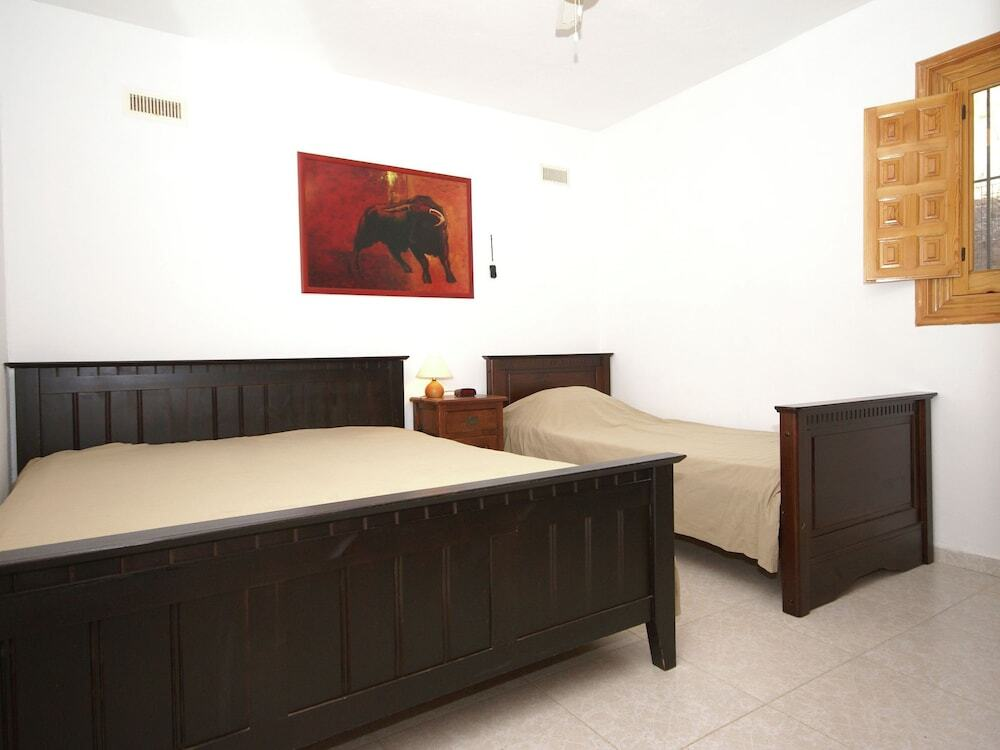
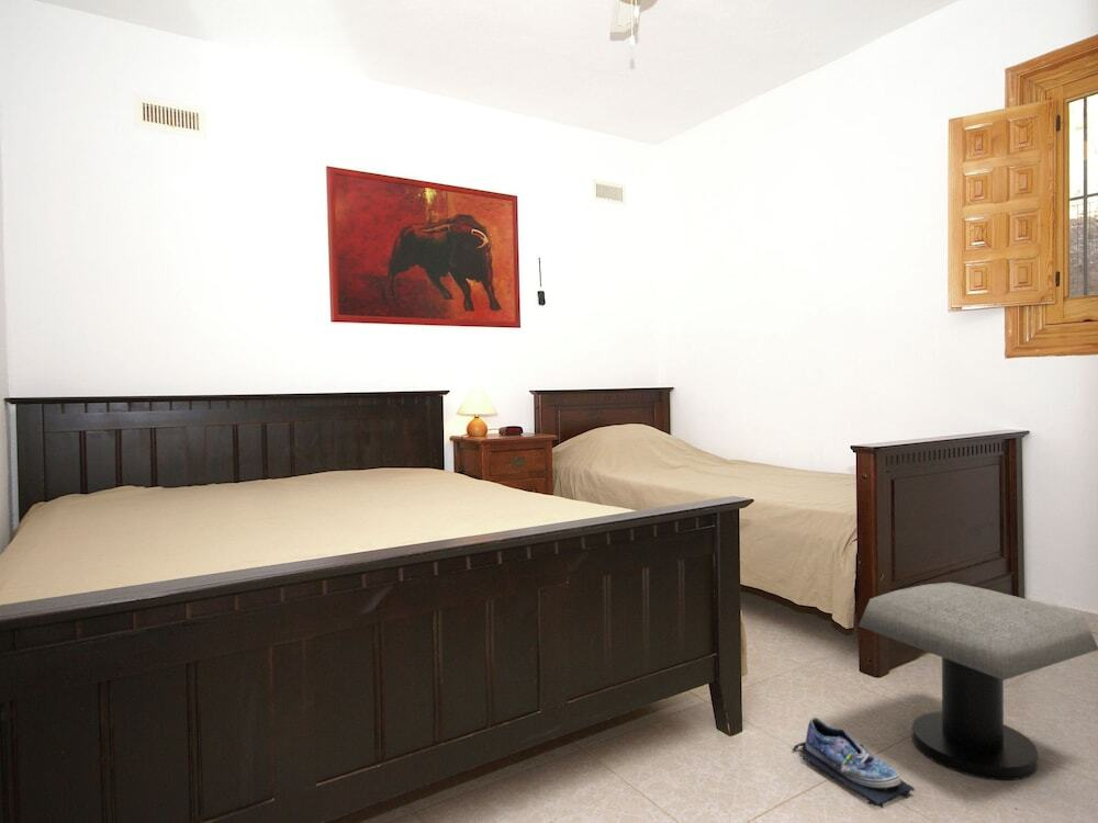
+ shoe (848, 754)
+ stool (972, 673)
